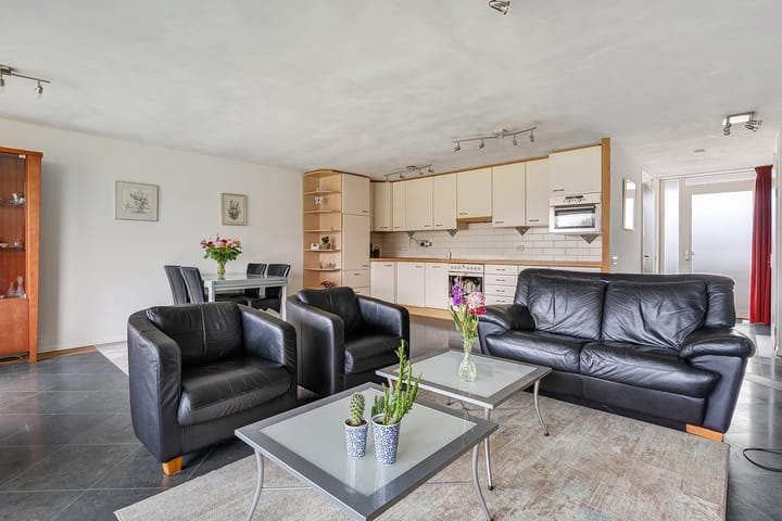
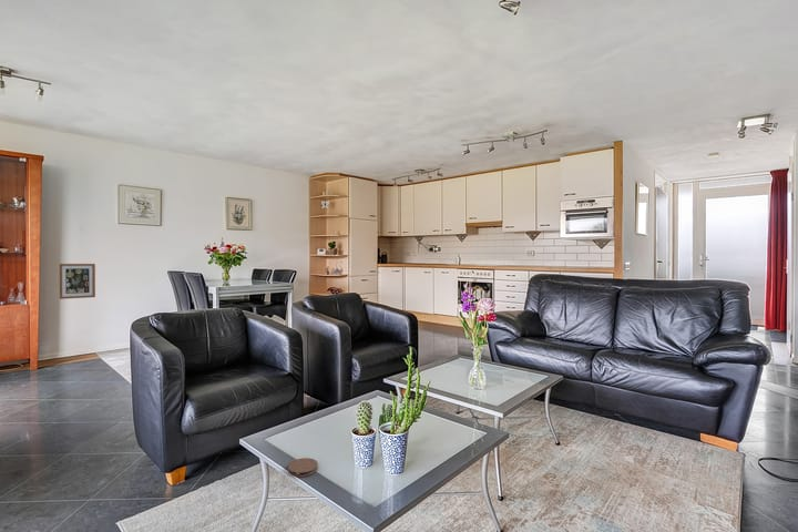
+ coaster (303, 467)
+ wall art (78, 280)
